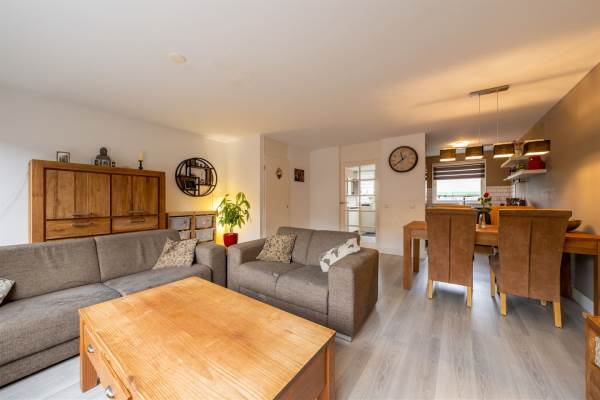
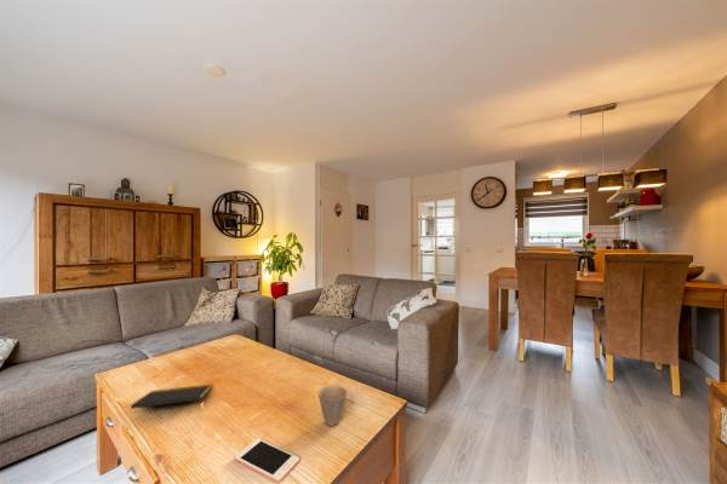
+ cup (332, 405)
+ cell phone (267, 459)
+ notepad (174, 394)
